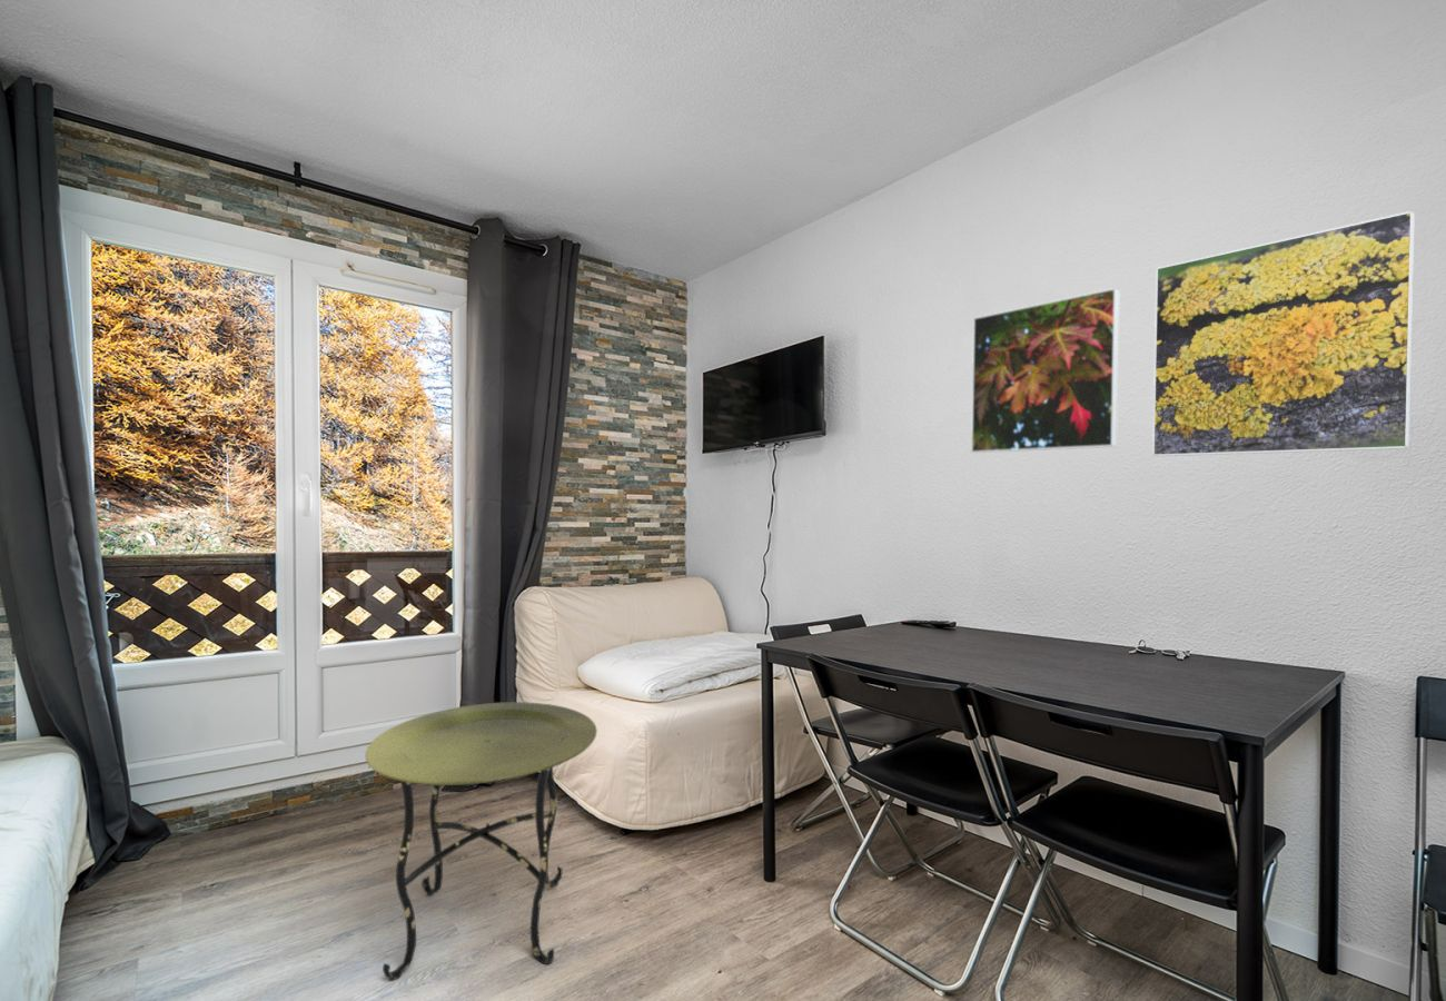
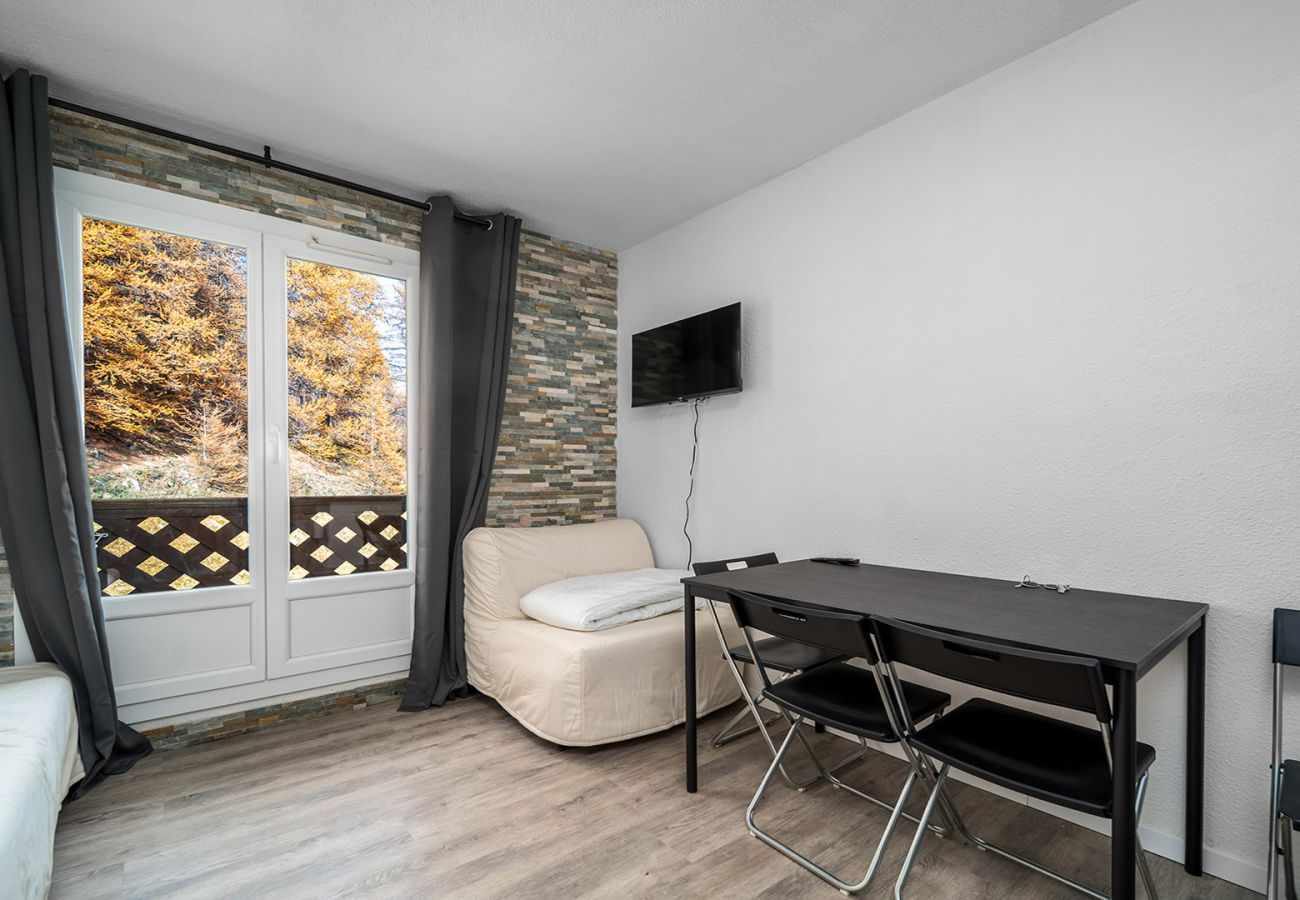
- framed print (1039, 377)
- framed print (1268, 348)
- side table (486, 831)
